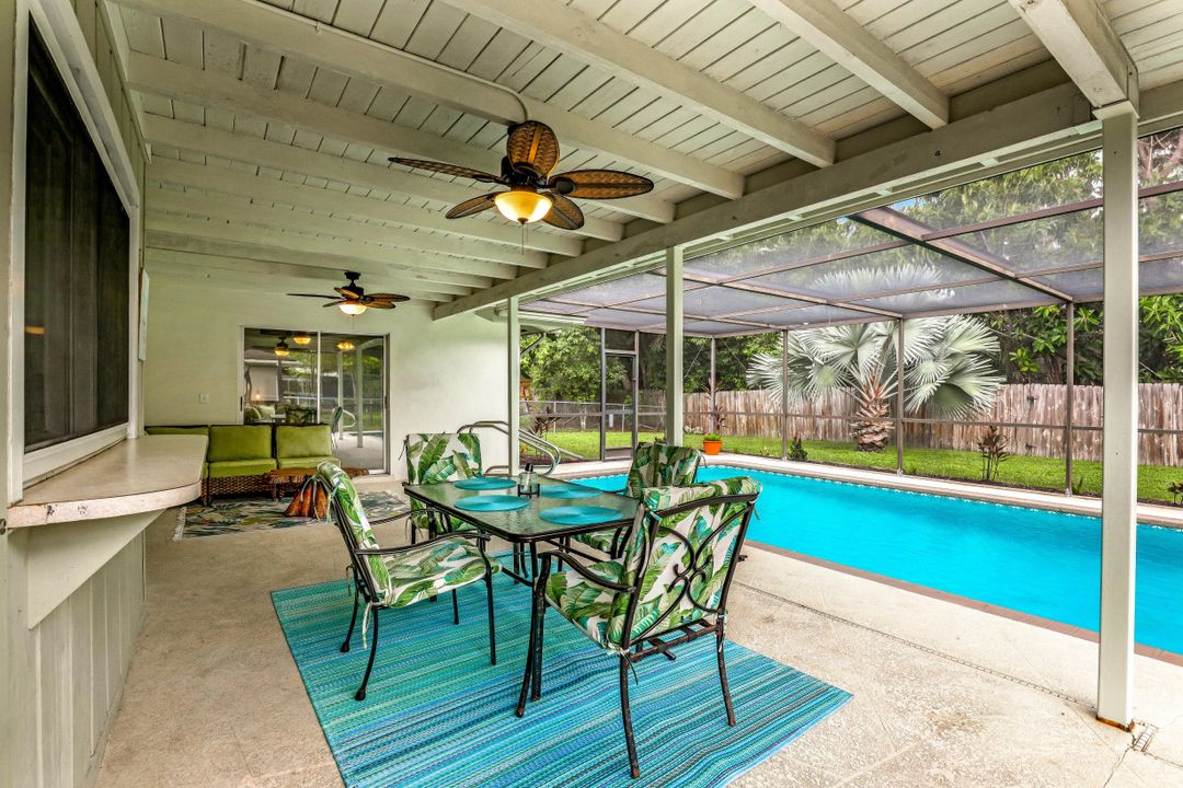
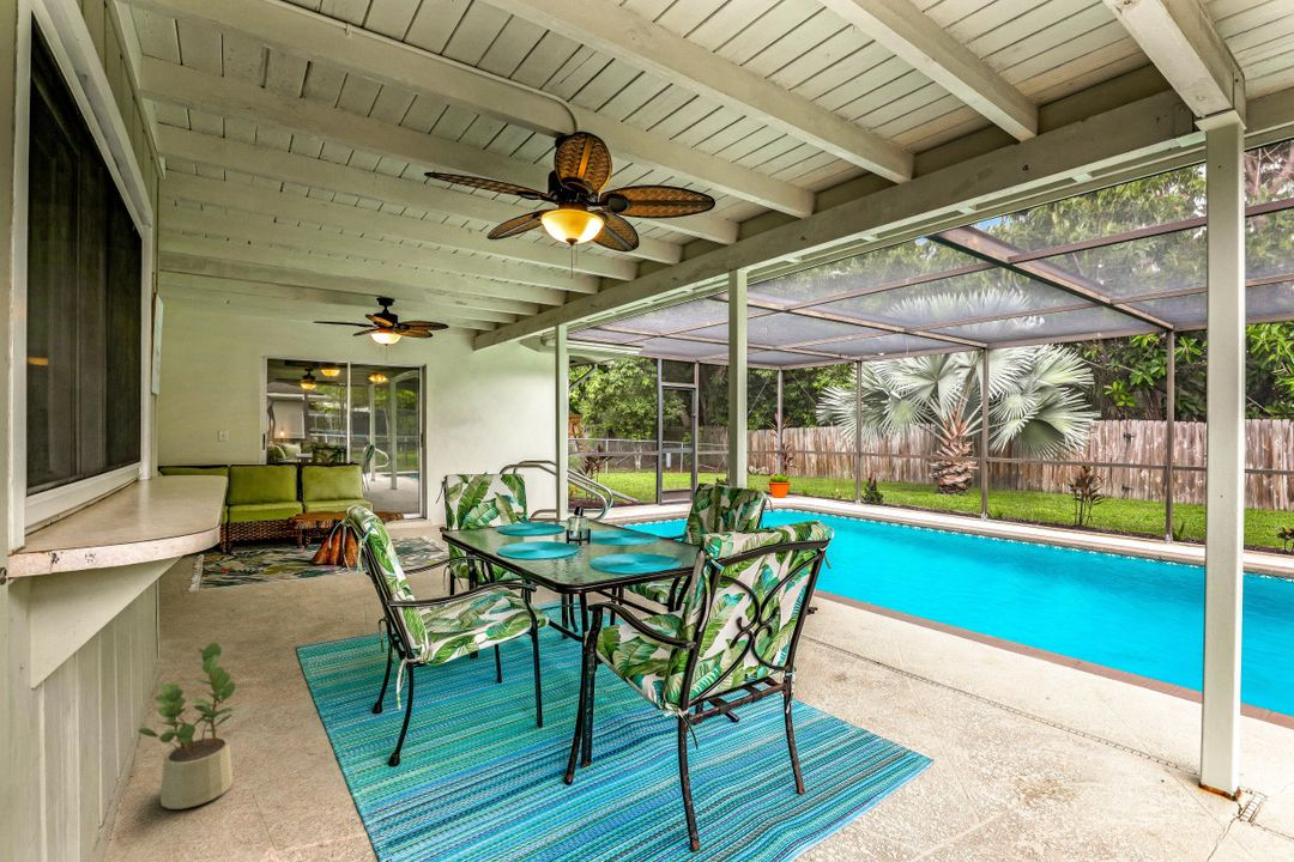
+ potted plant (187, 723)
